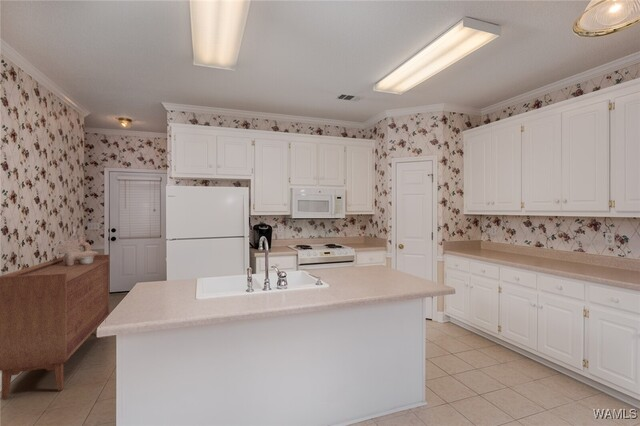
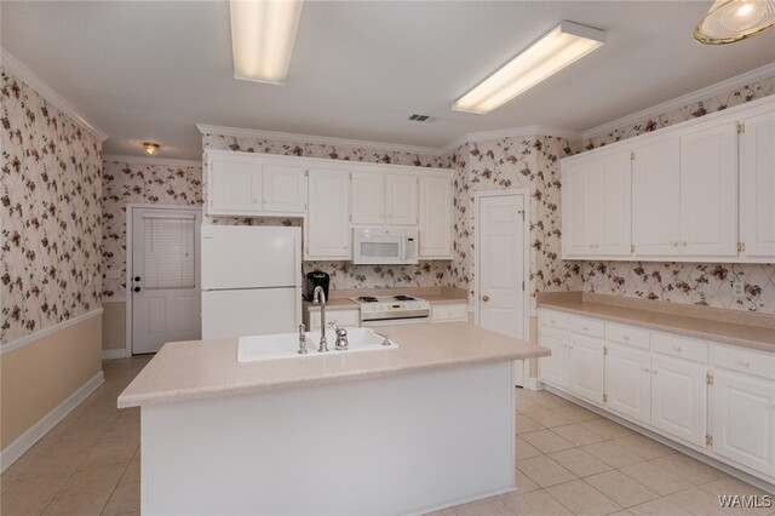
- sideboard (64, 312)
- decorative vase (78, 249)
